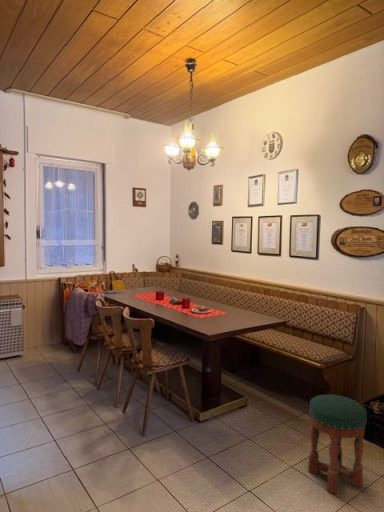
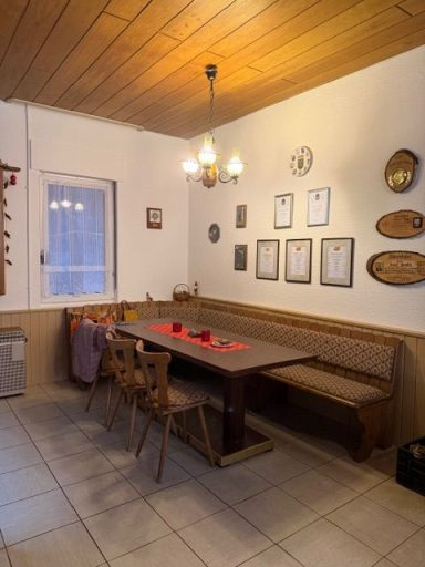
- stool (336, 439)
